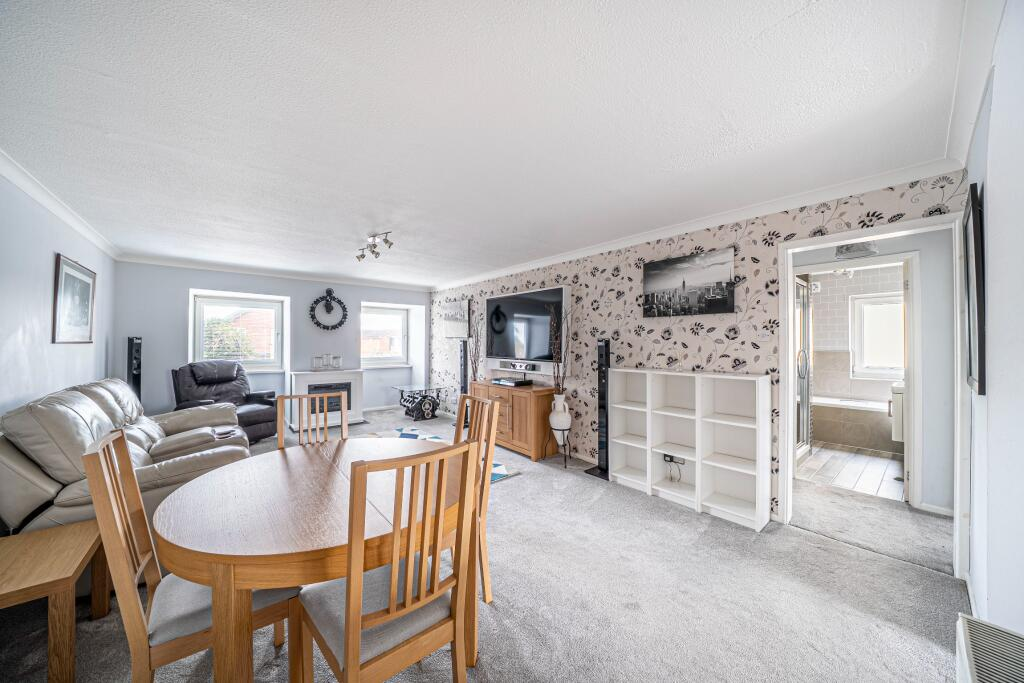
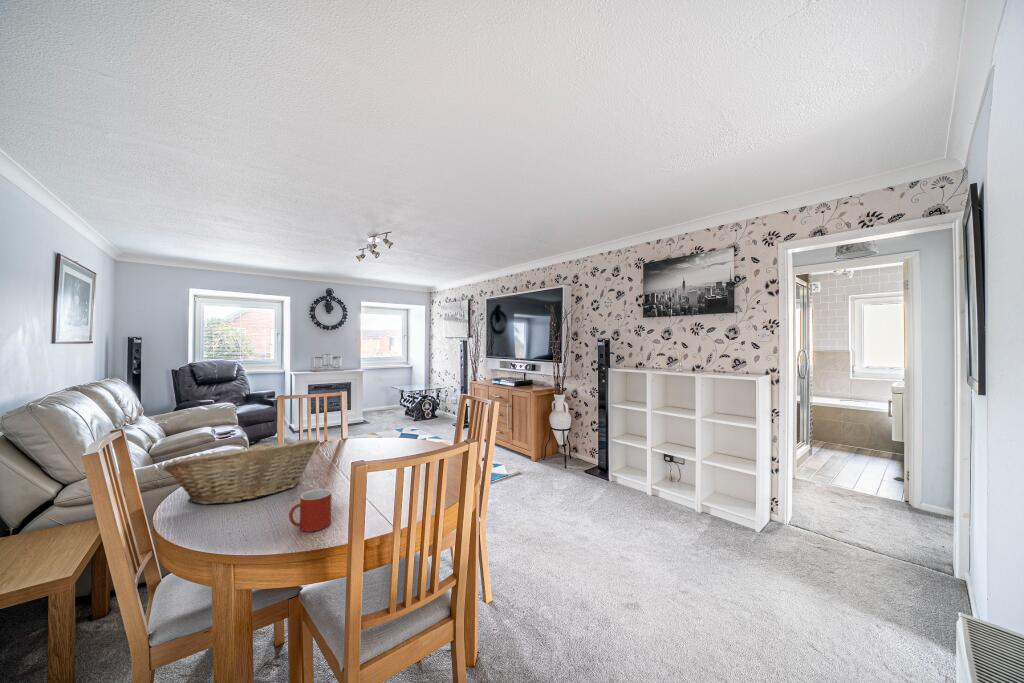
+ fruit basket (249, 464)
+ mug (310, 512)
